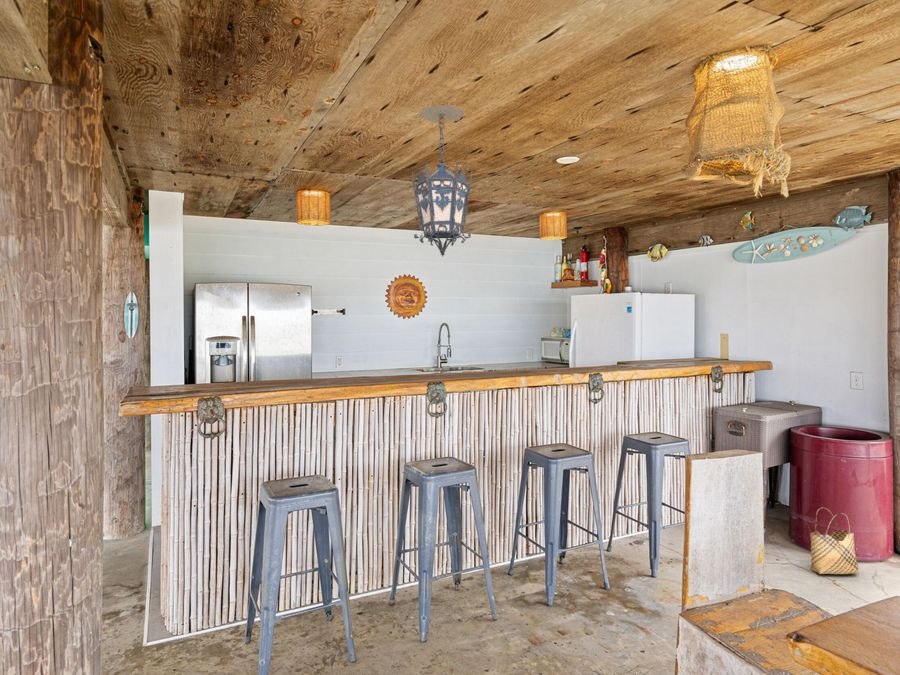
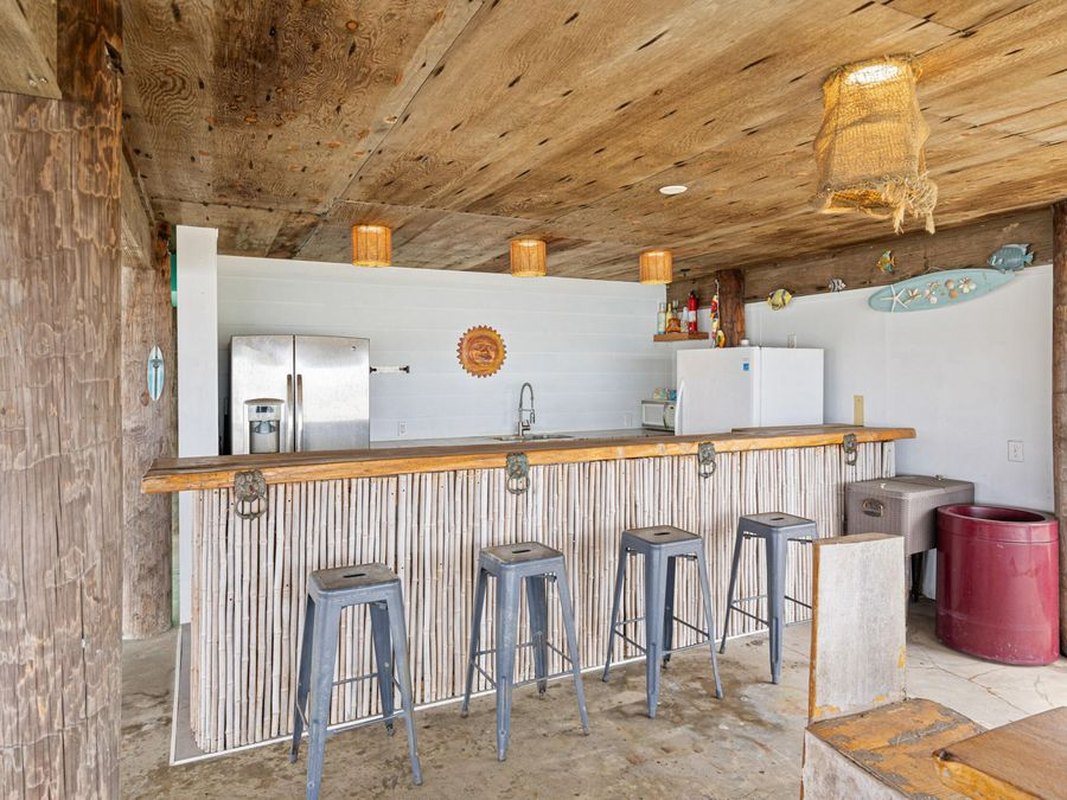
- hanging lantern (442, 185)
- woven basket (832, 540)
